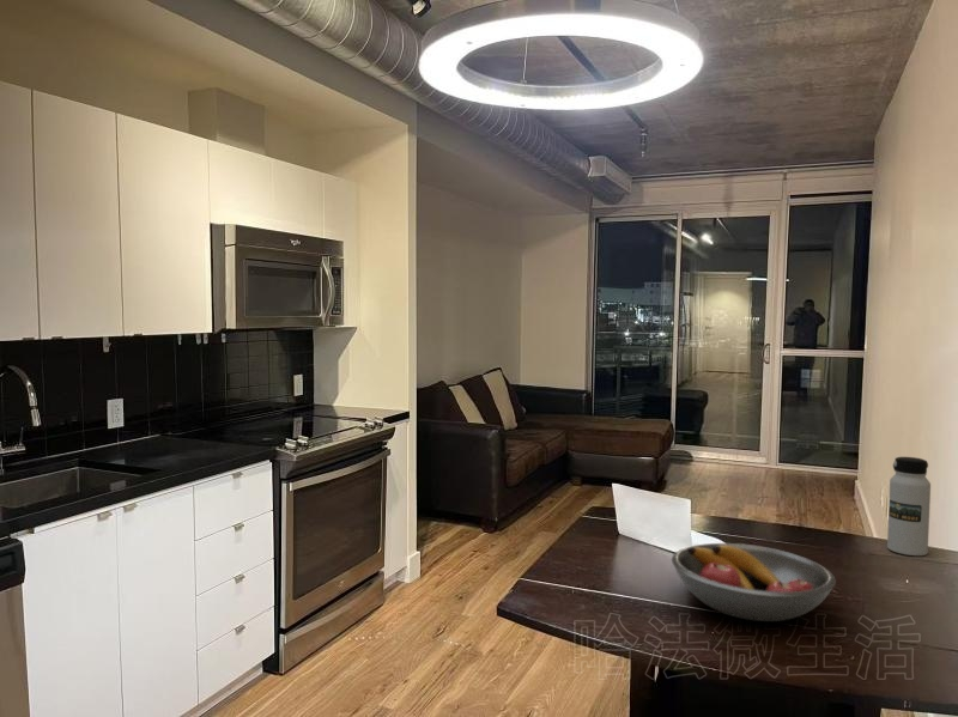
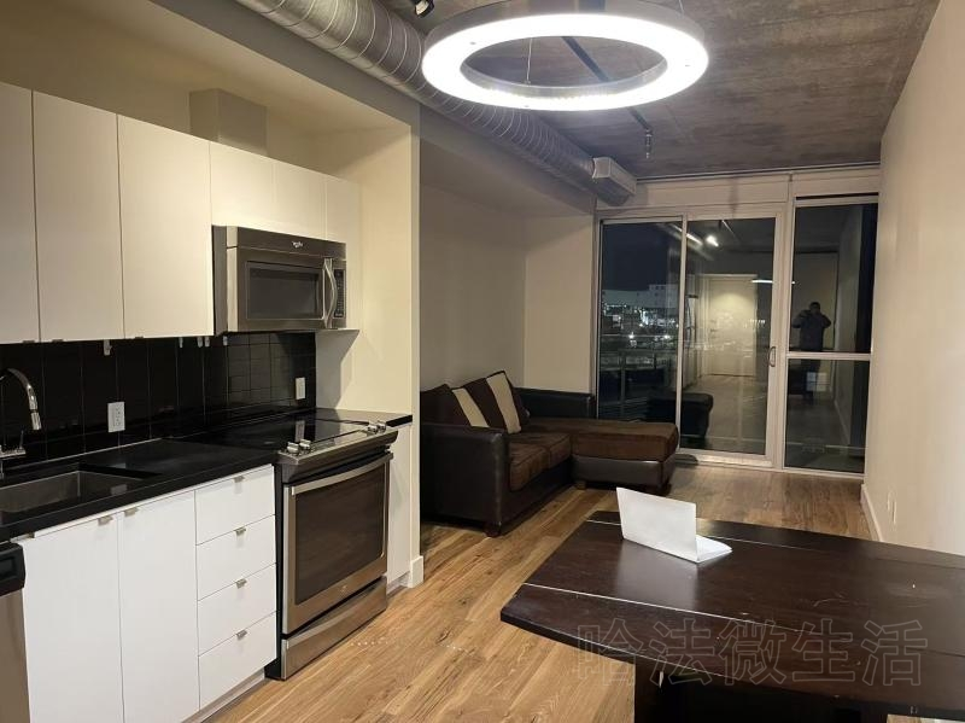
- fruit bowl (750, 581)
- water bottle (909, 504)
